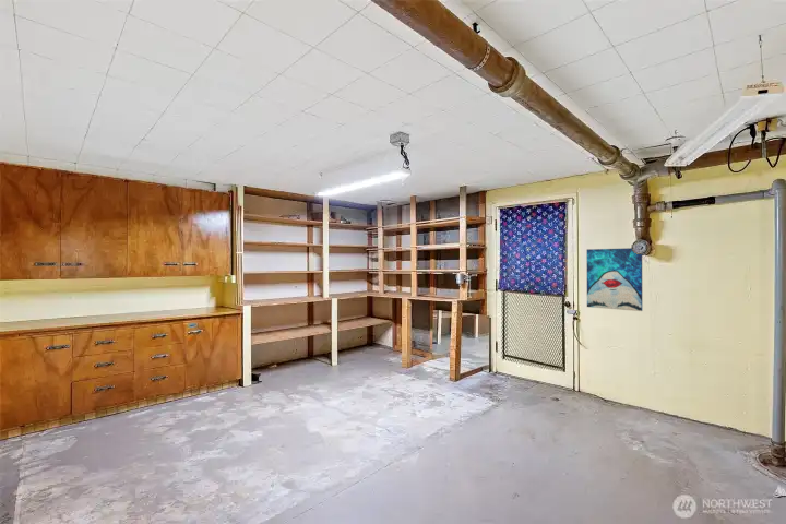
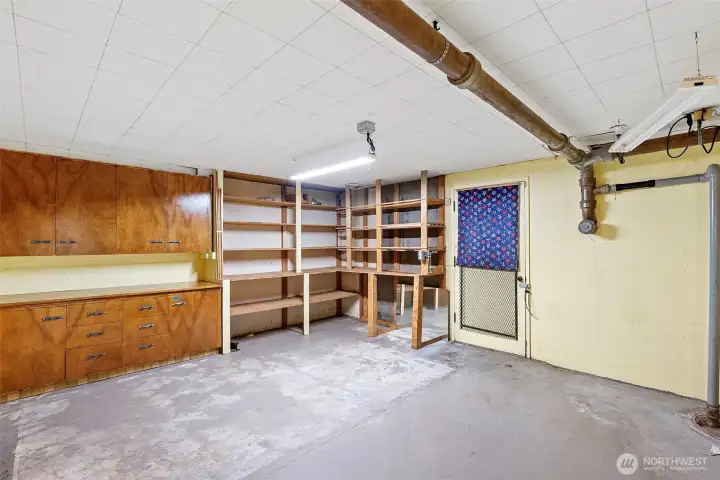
- wall art (612, 278)
